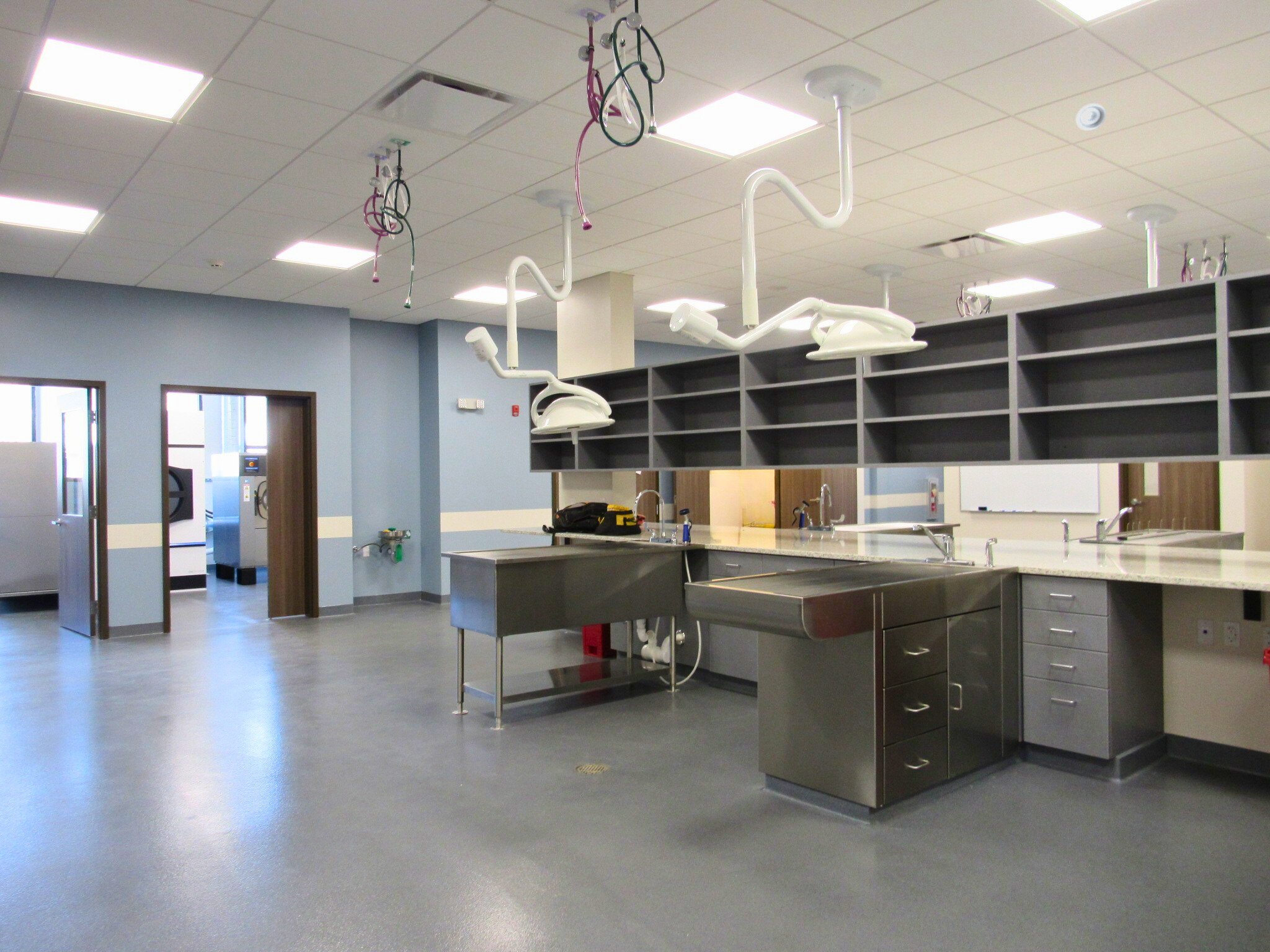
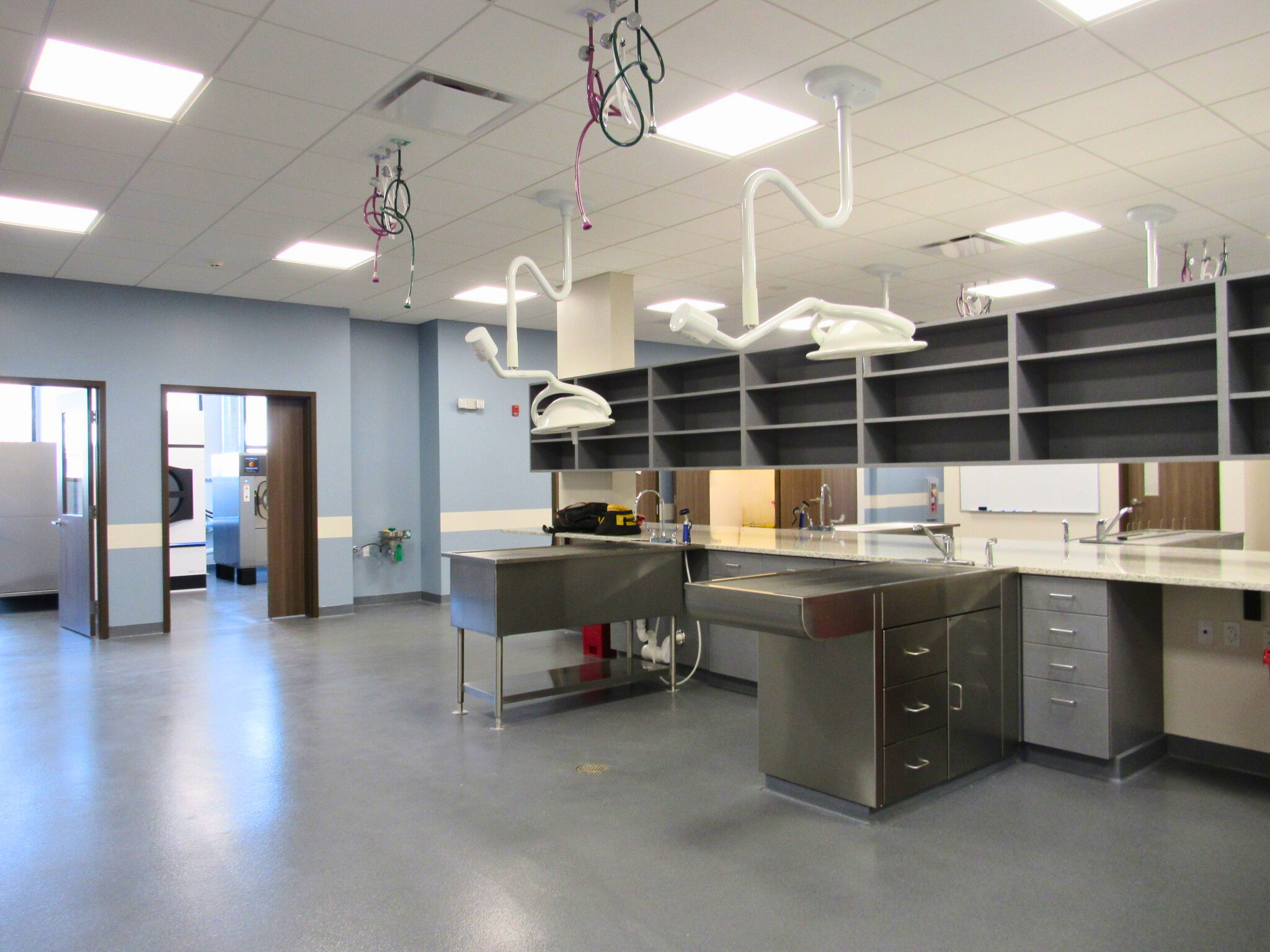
- smoke detector (1090, 116)
